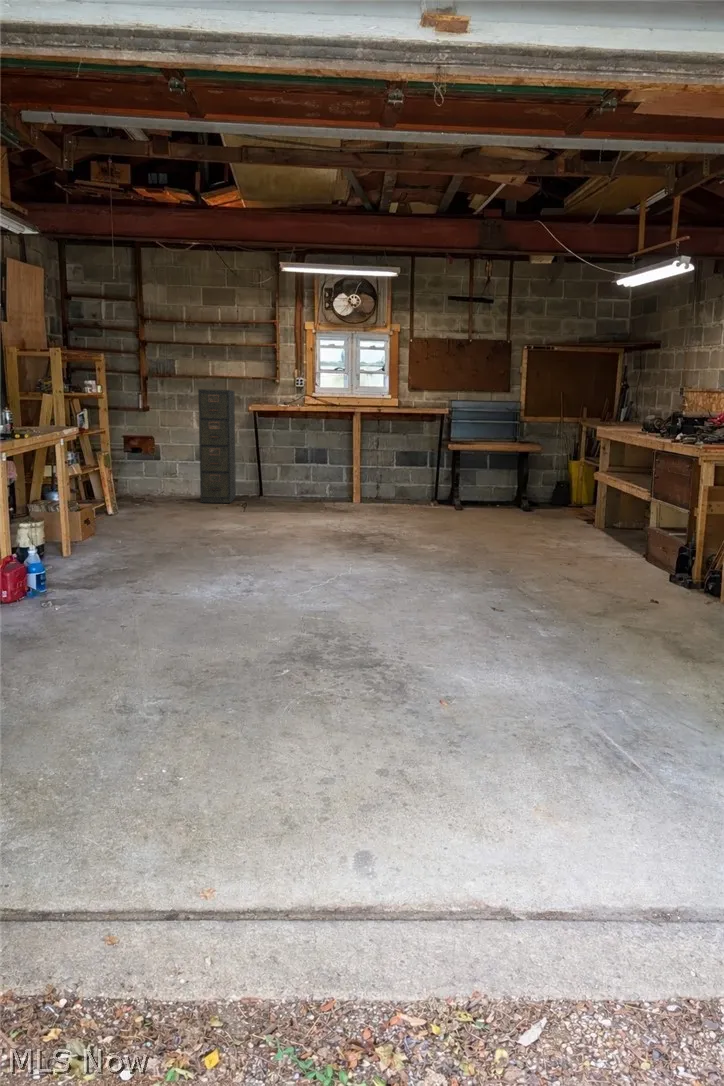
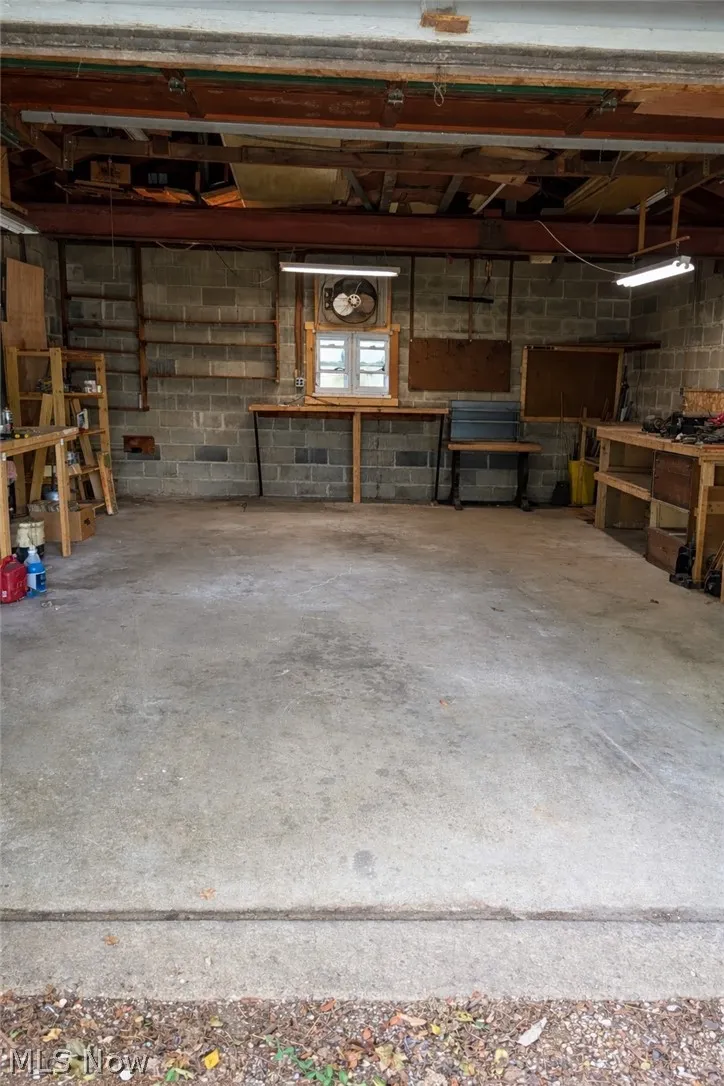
- filing cabinet (217, 445)
